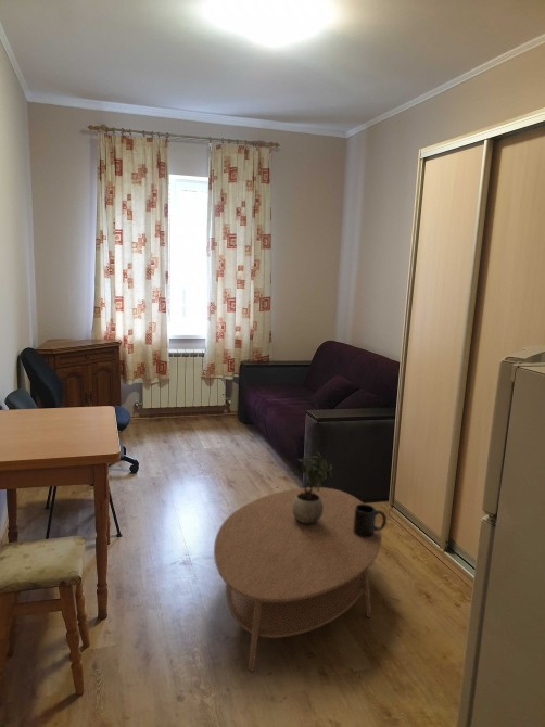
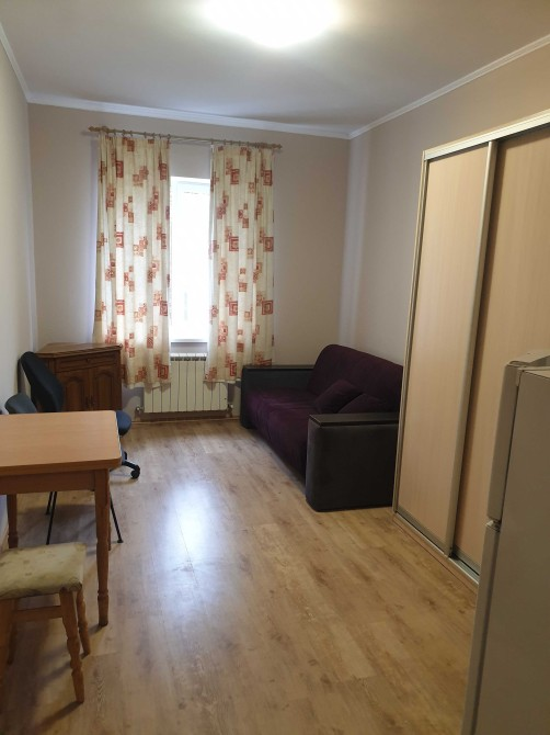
- coffee table (299, 563)
- potted plant (313, 484)
- mug (368, 520)
